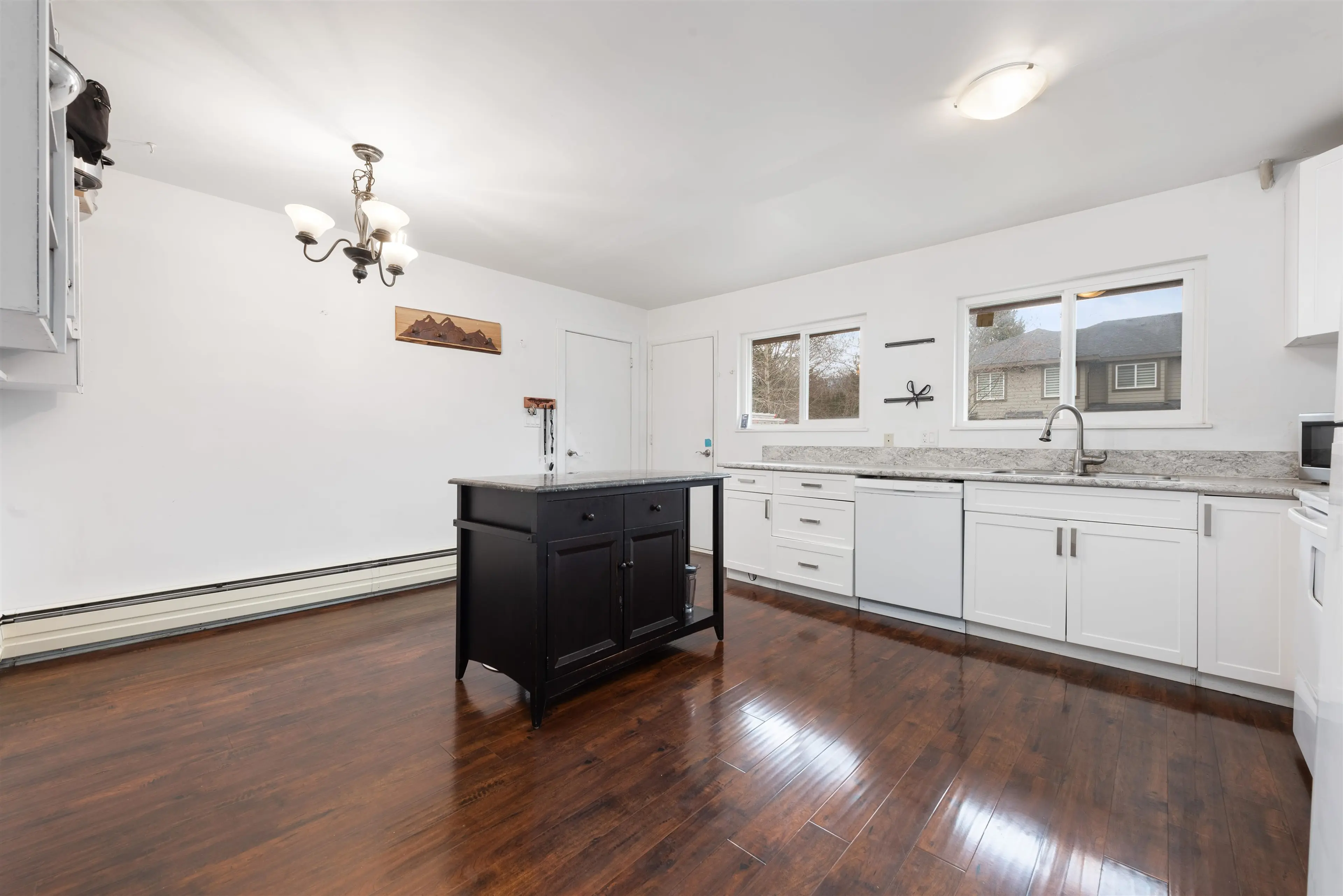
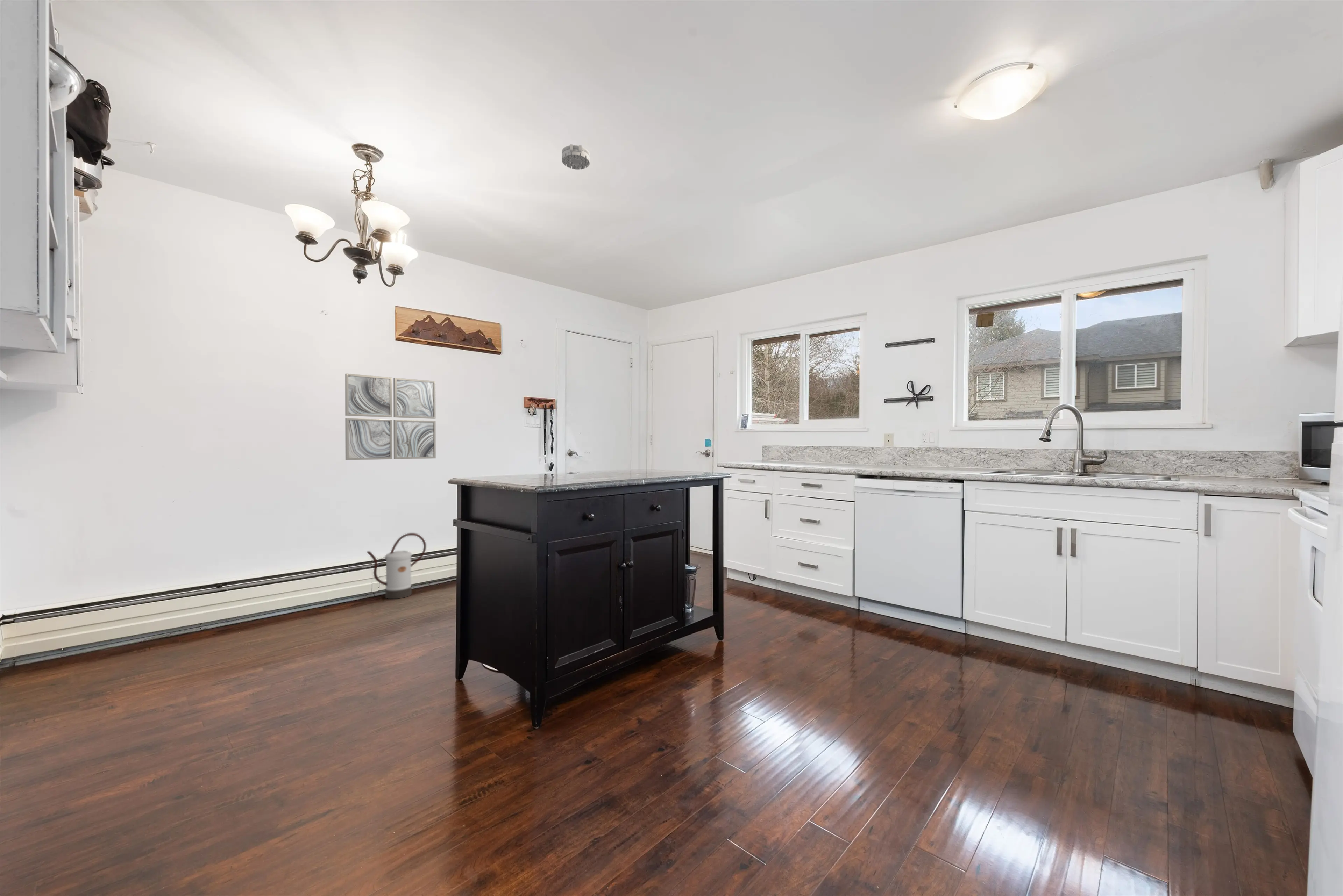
+ watering can (397, 565)
+ wall art (393, 417)
+ smoke detector (576, 157)
